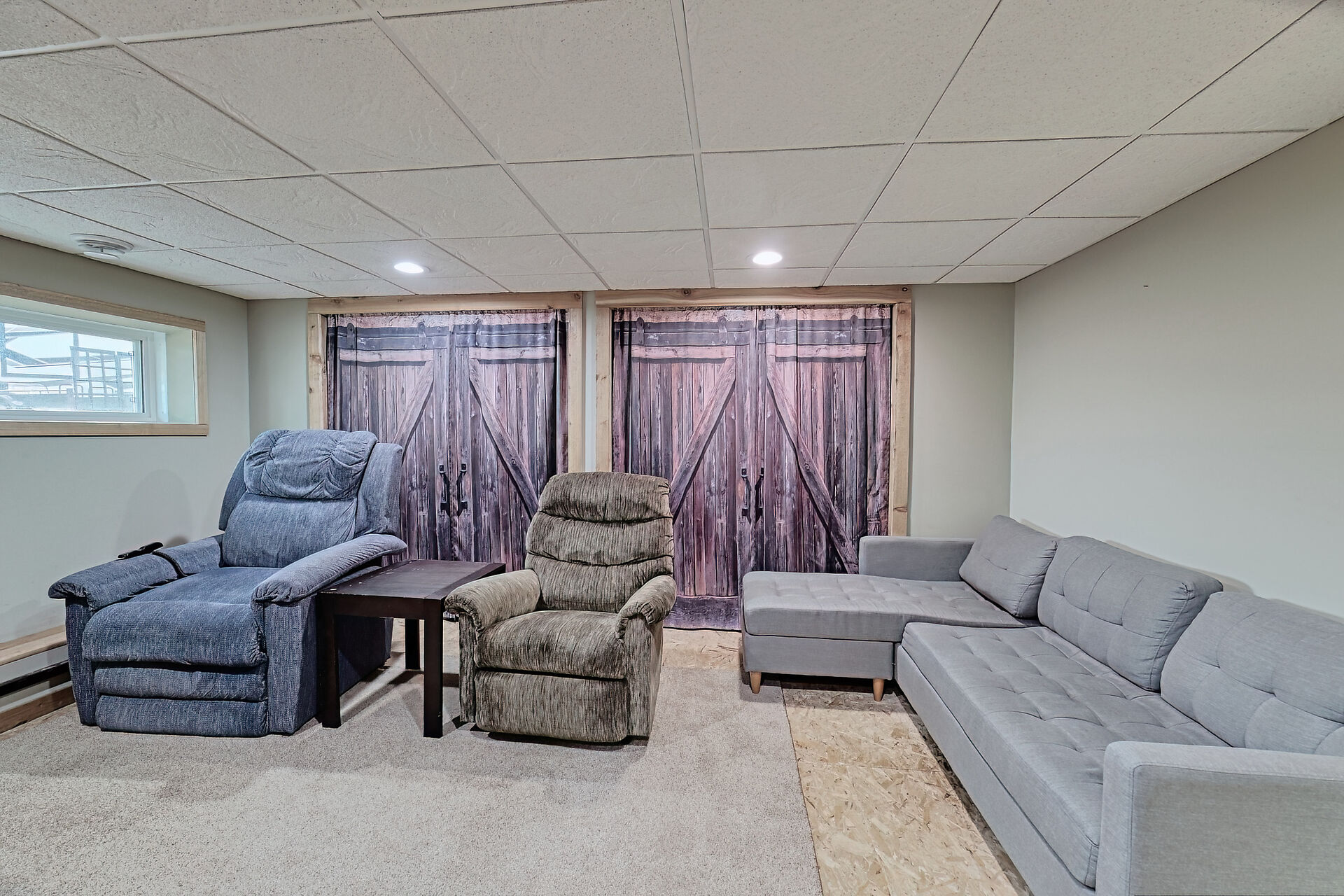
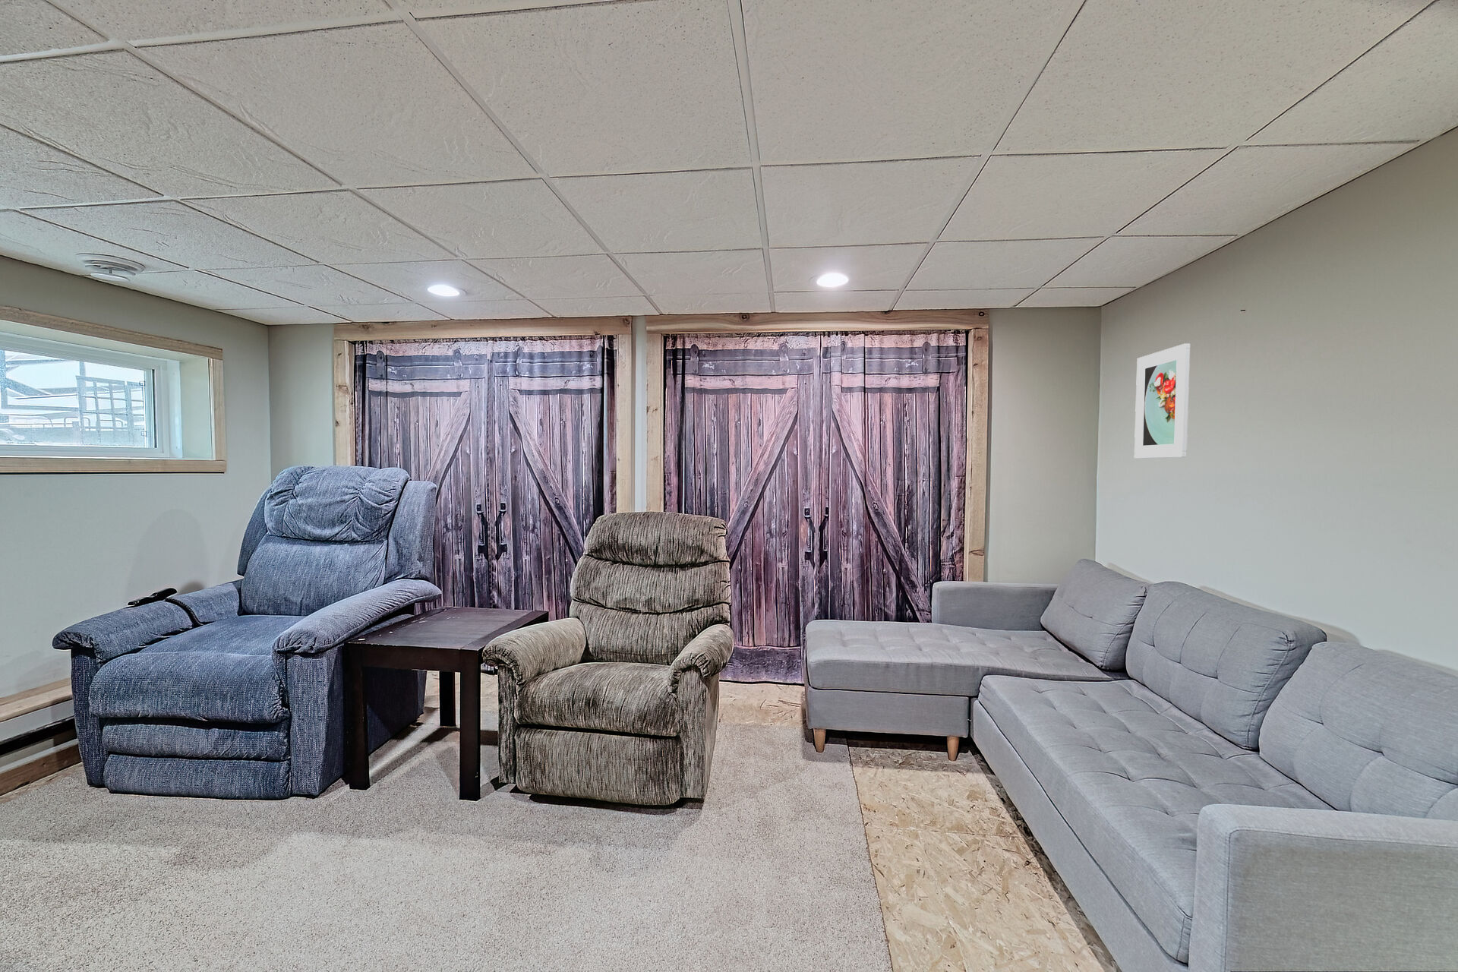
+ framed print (1160, 404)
